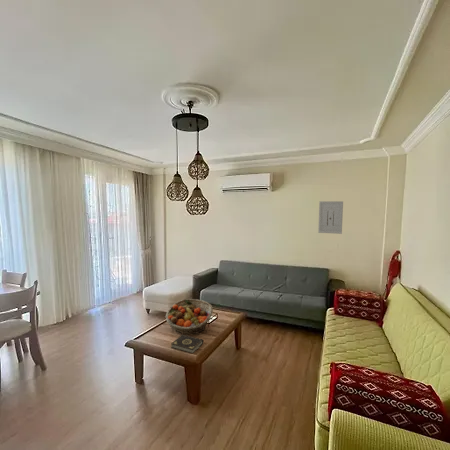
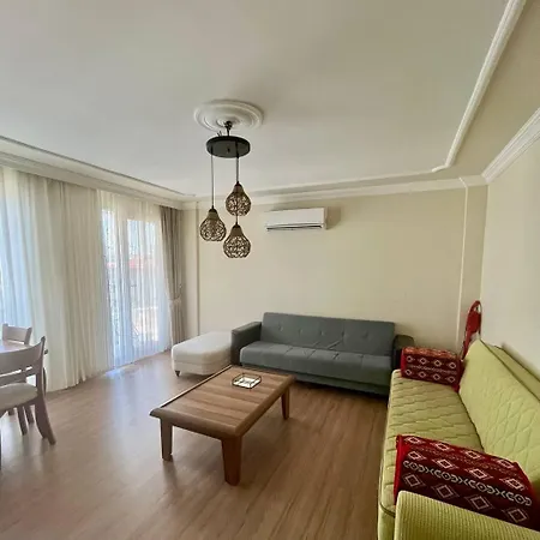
- fruit basket (189, 316)
- wall art (330, 217)
- book (187, 343)
